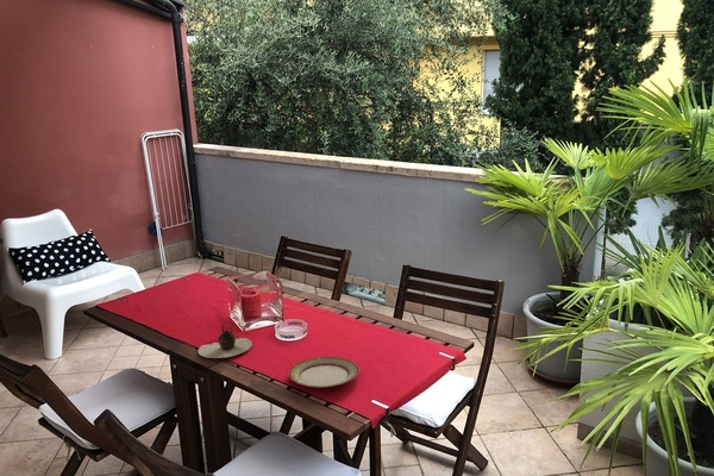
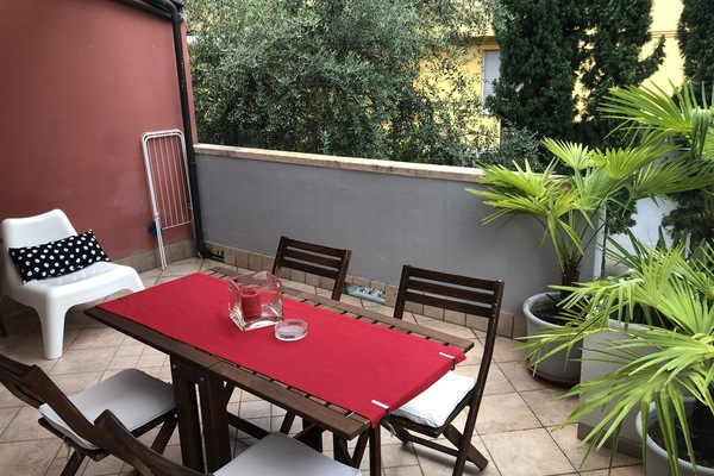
- teapot (224, 336)
- plate (324, 374)
